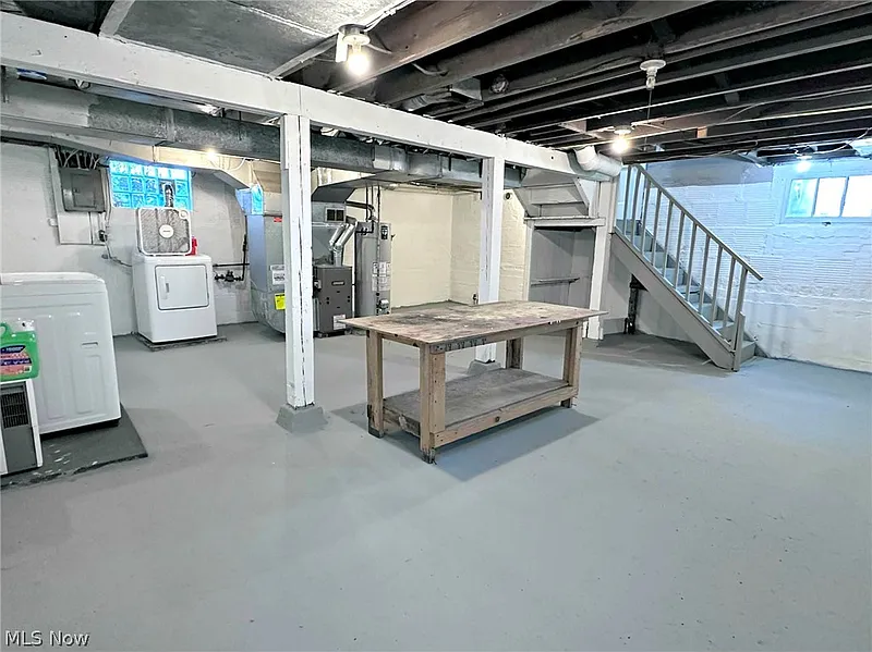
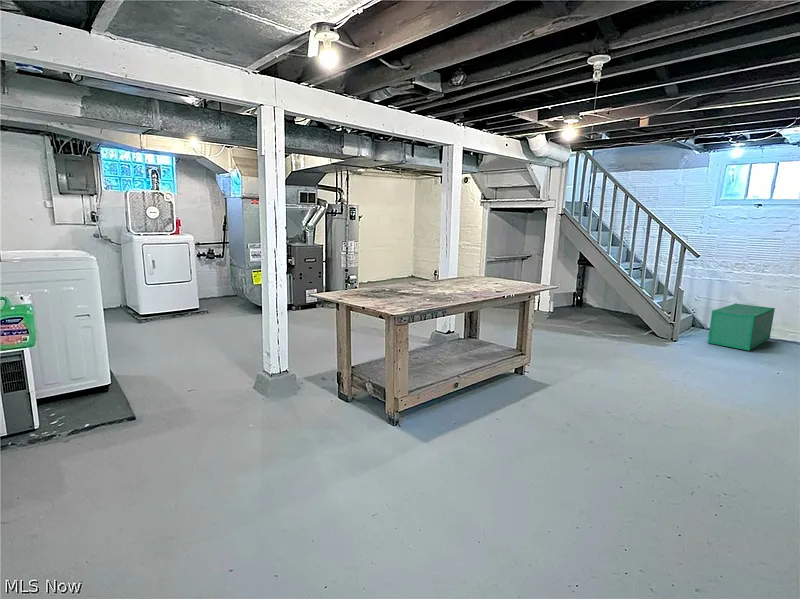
+ storage bin (741, 325)
